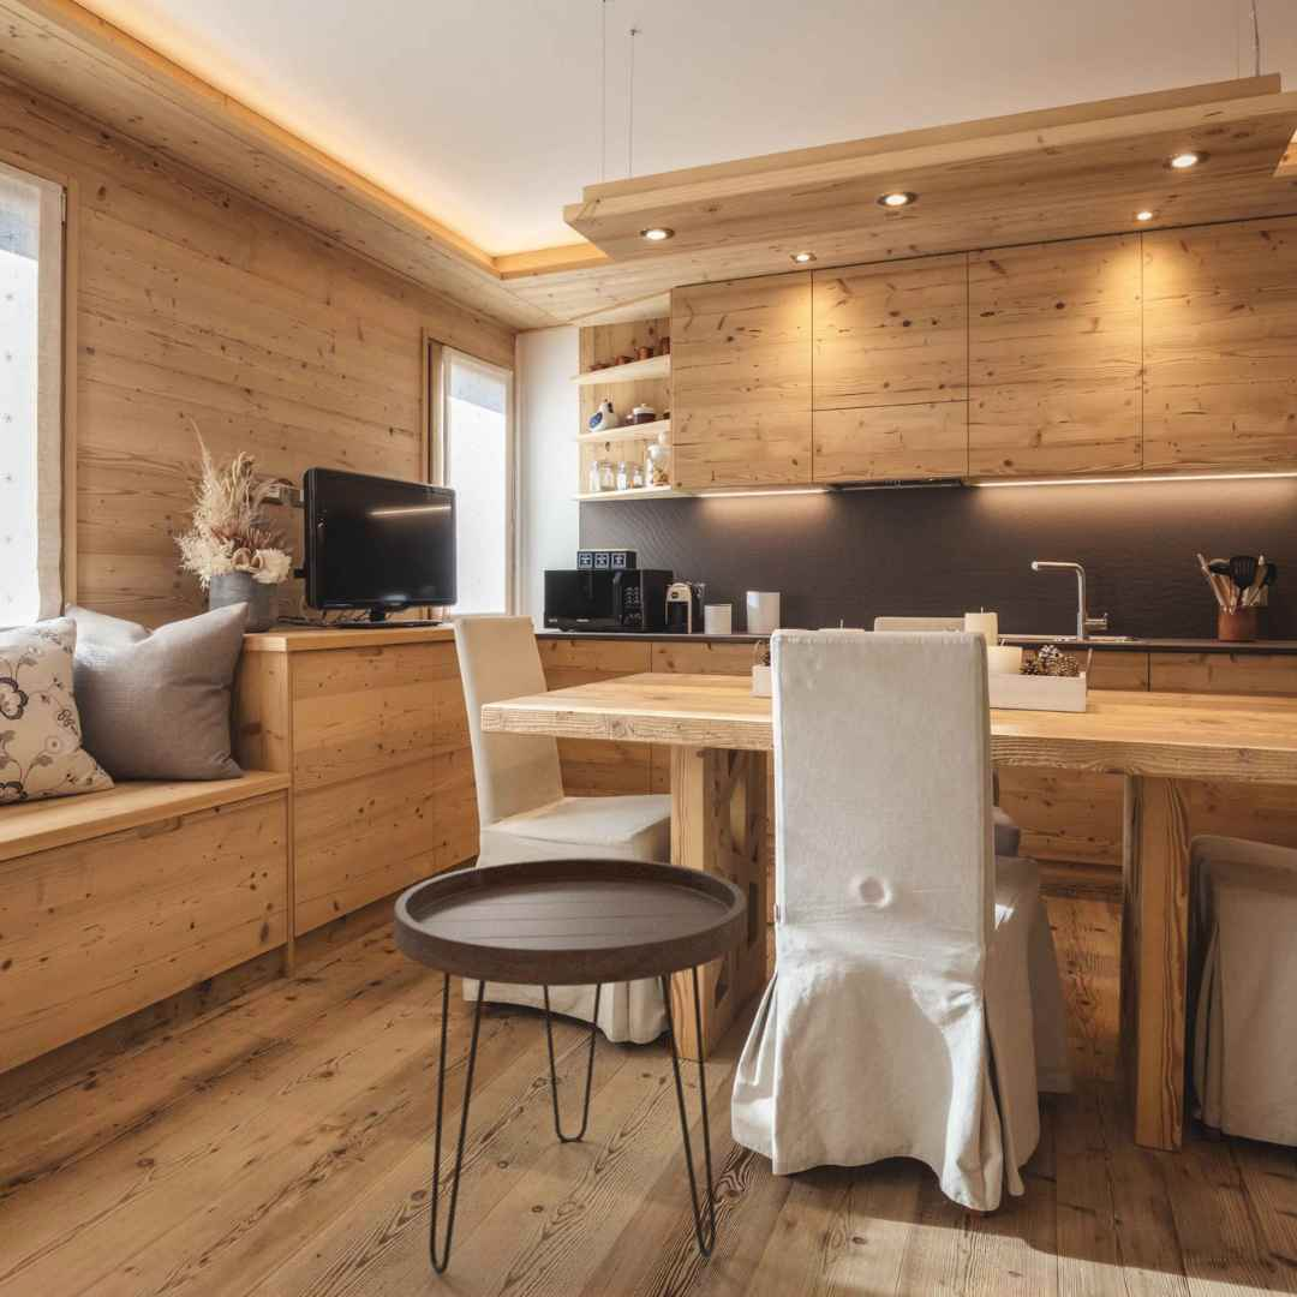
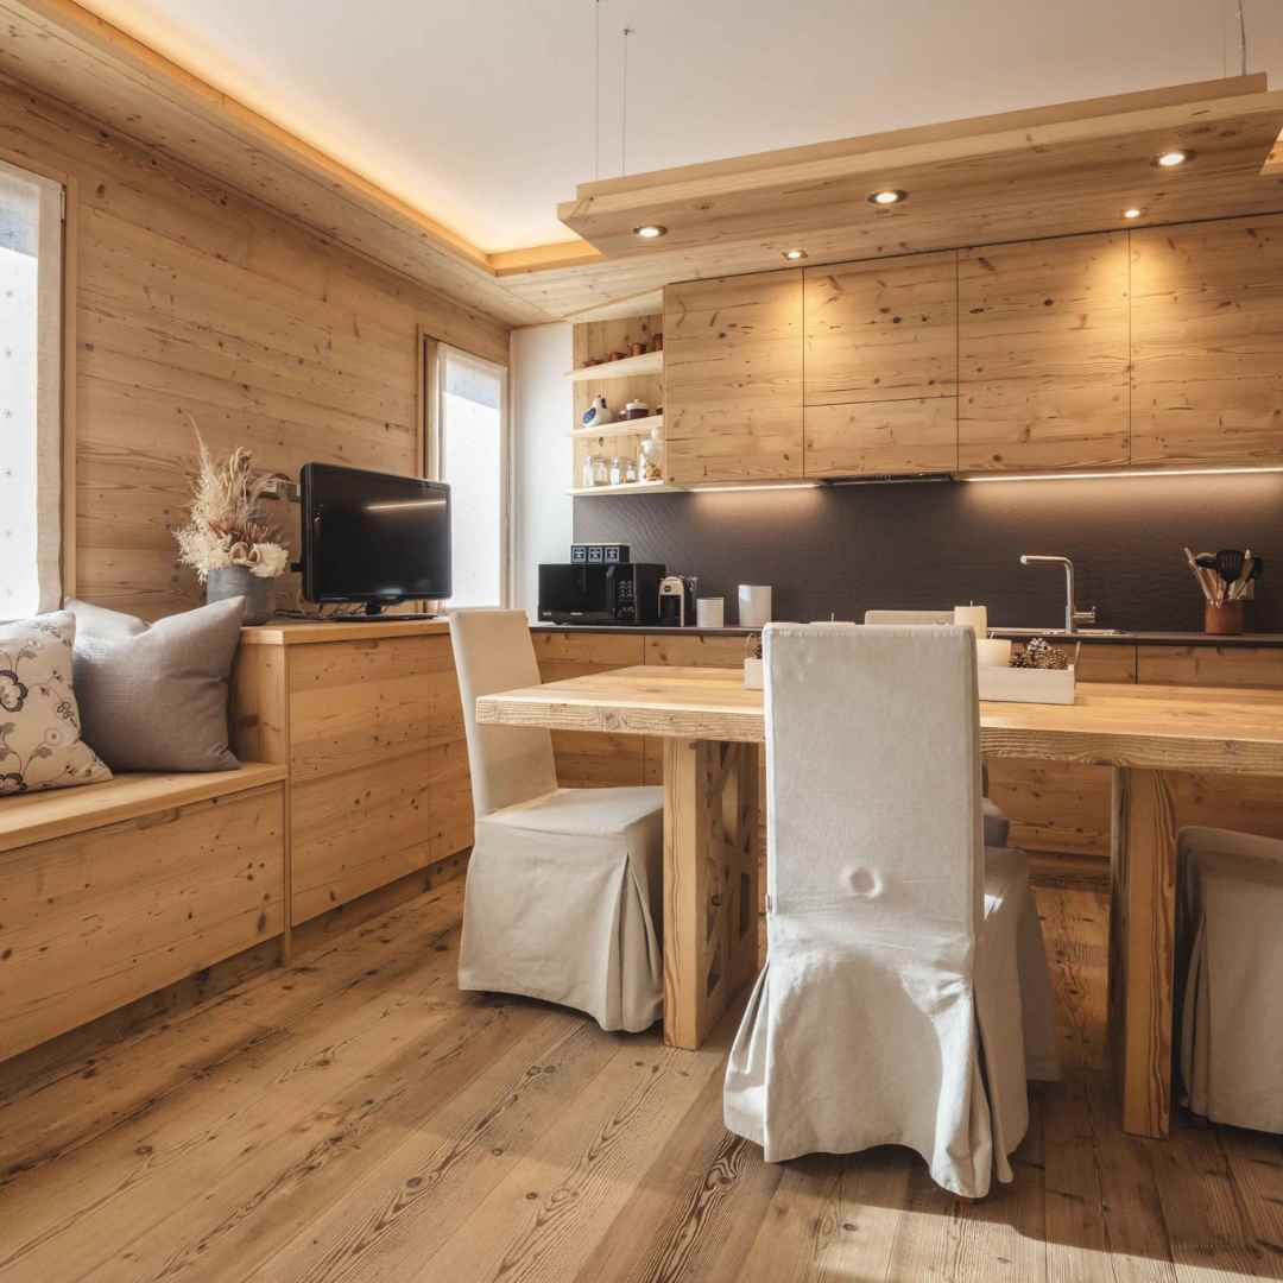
- side table (588, 1058)
